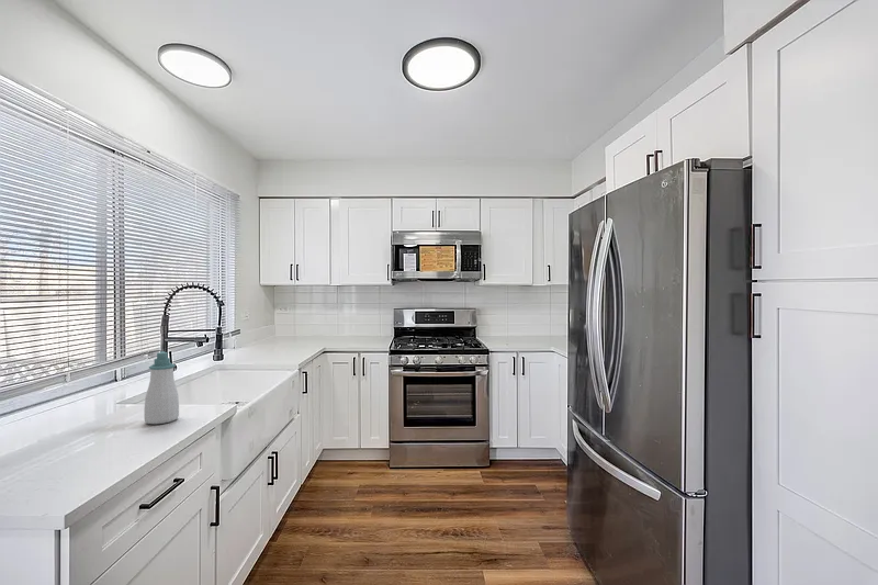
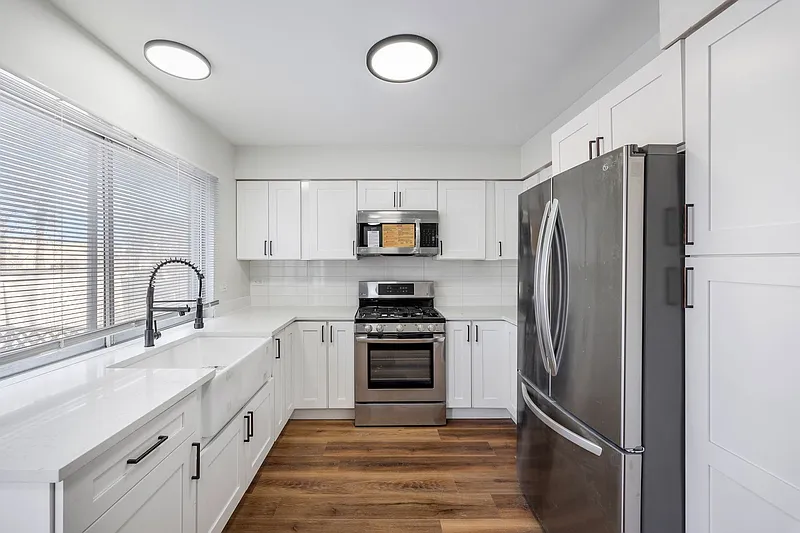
- soap bottle (161, 386)
